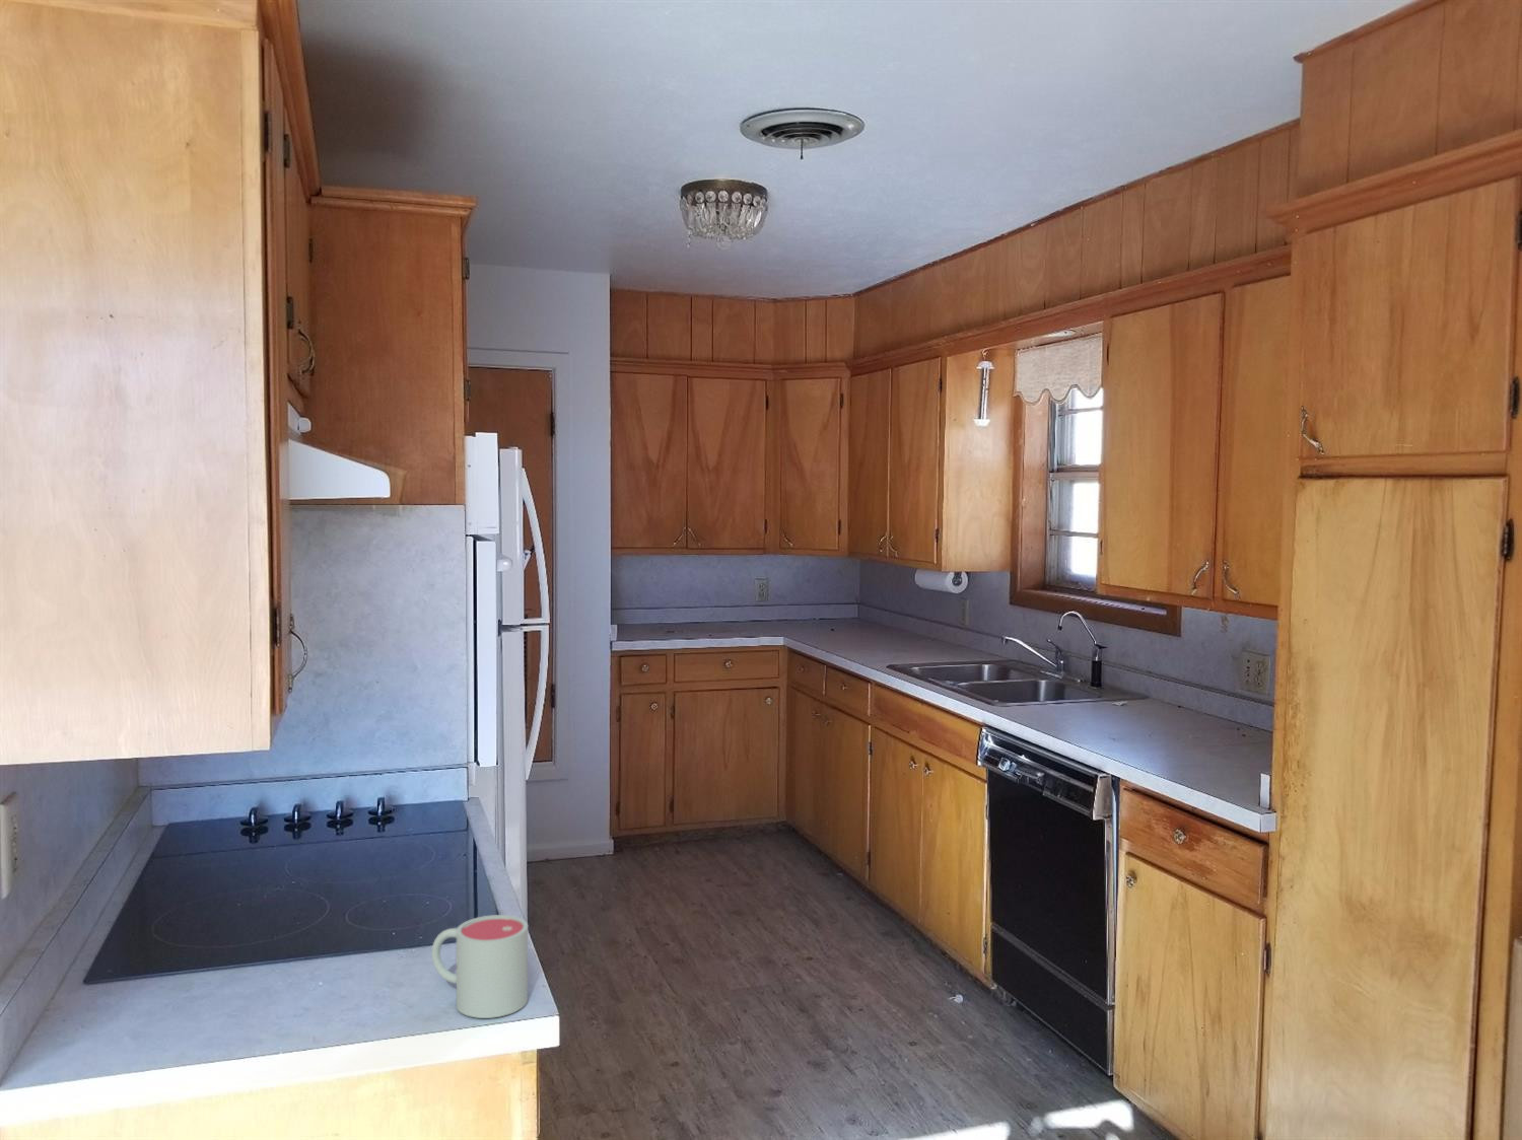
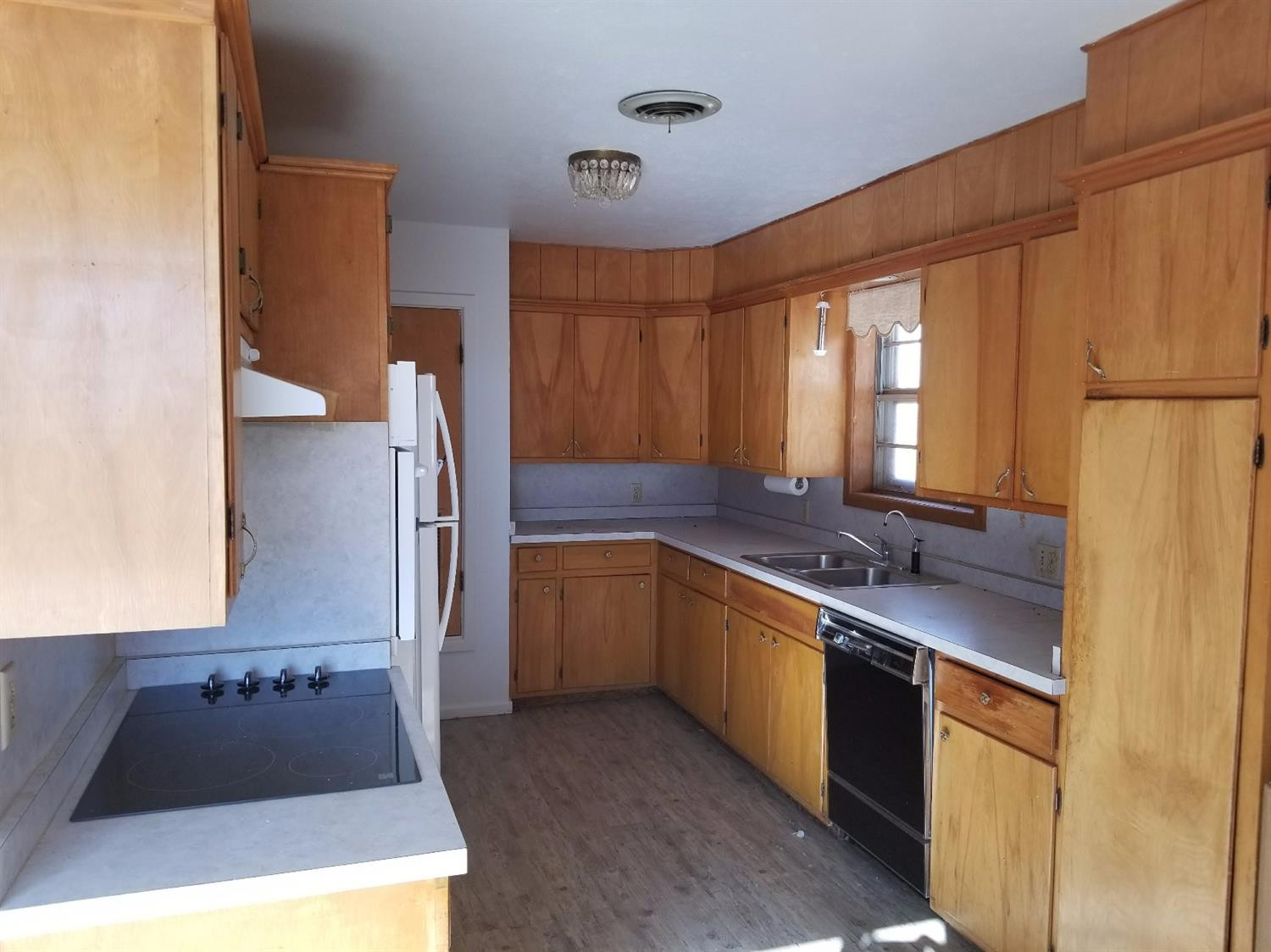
- mug (477, 963)
